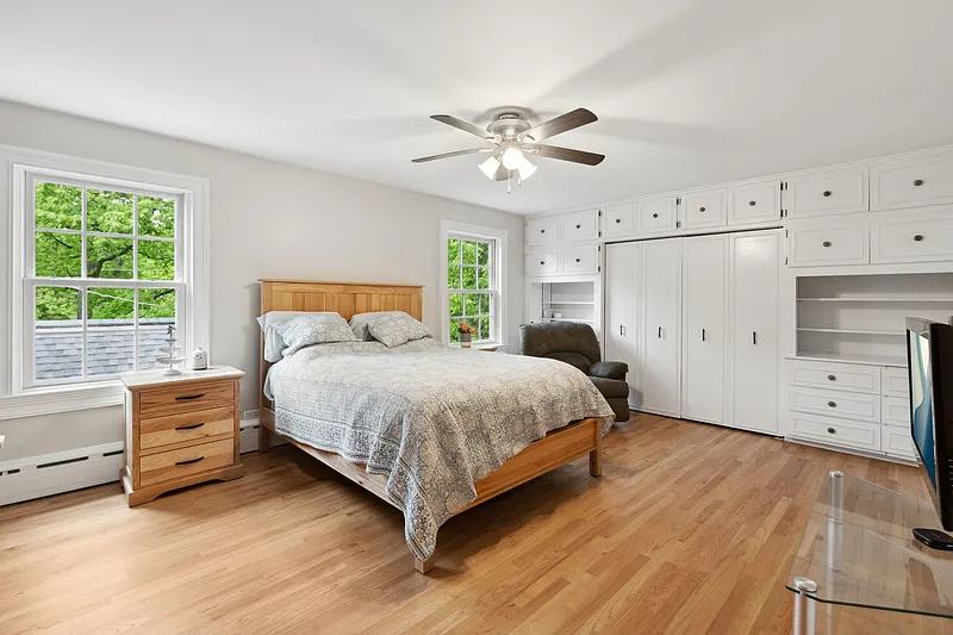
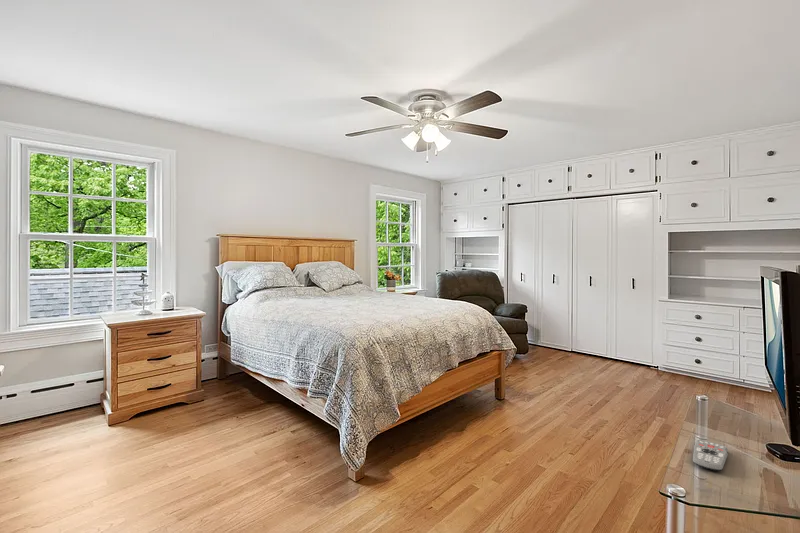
+ remote control (709, 455)
